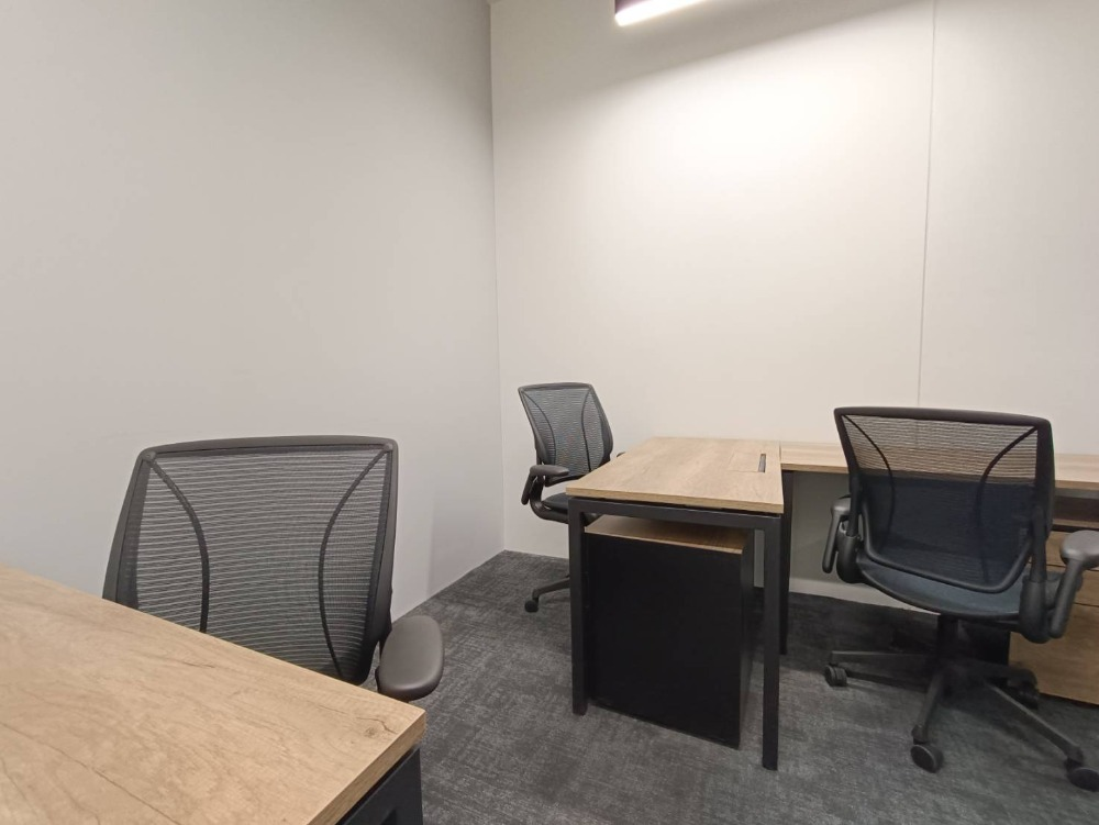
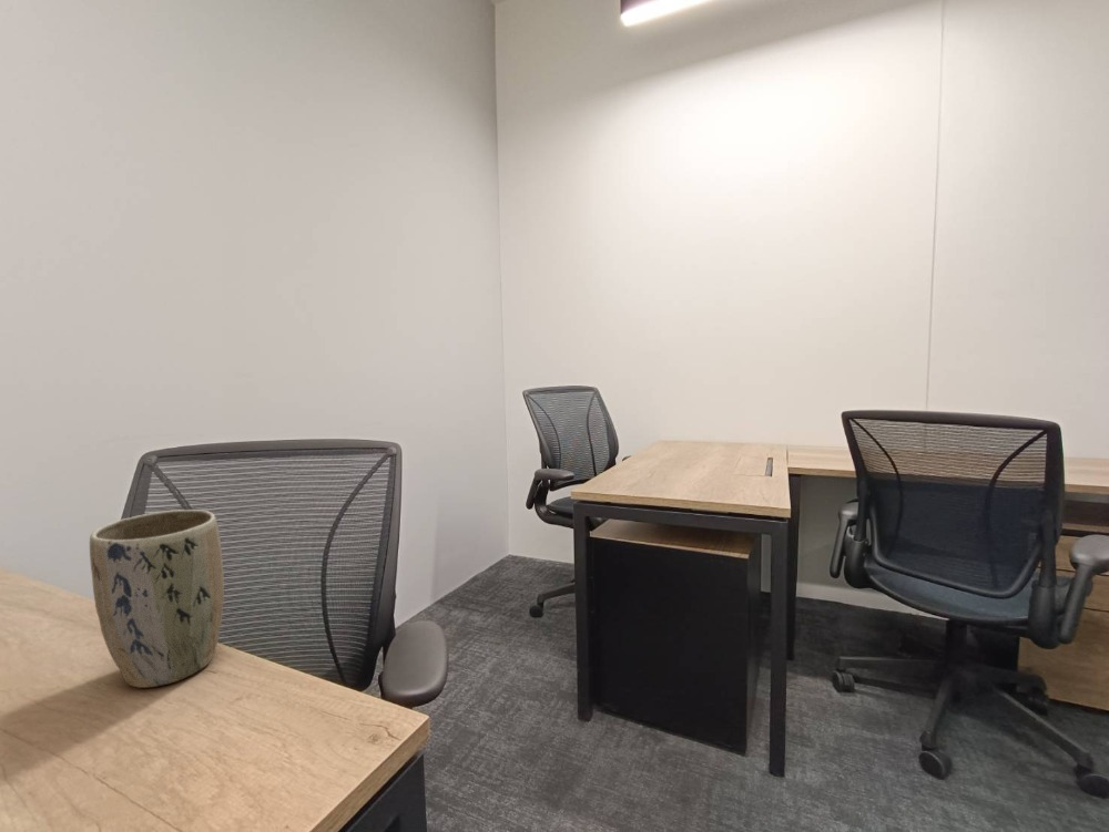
+ plant pot (163, 595)
